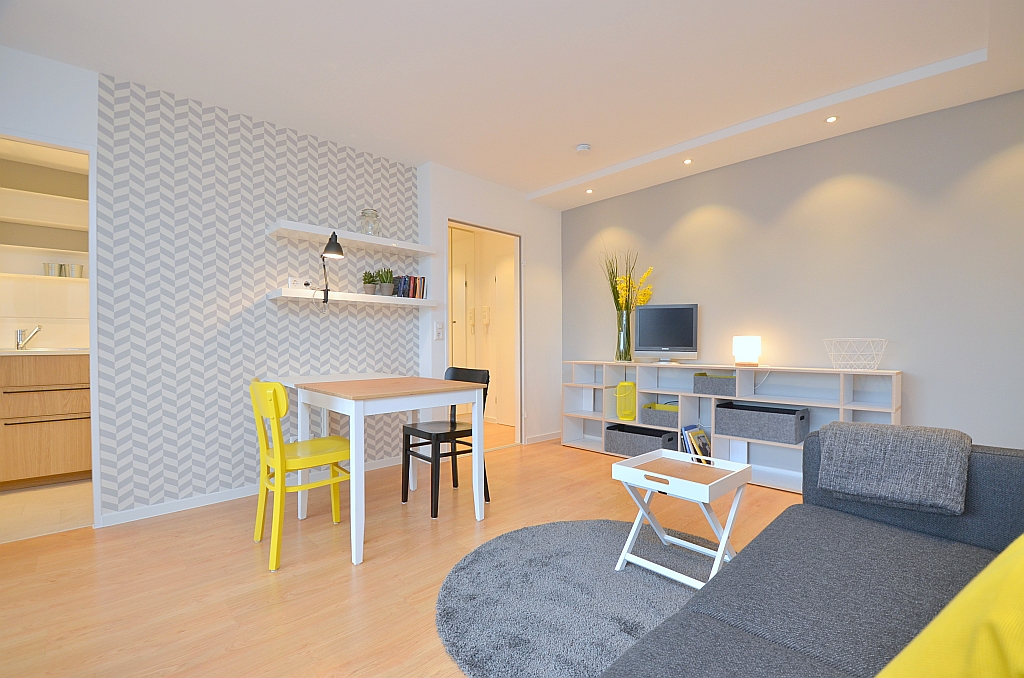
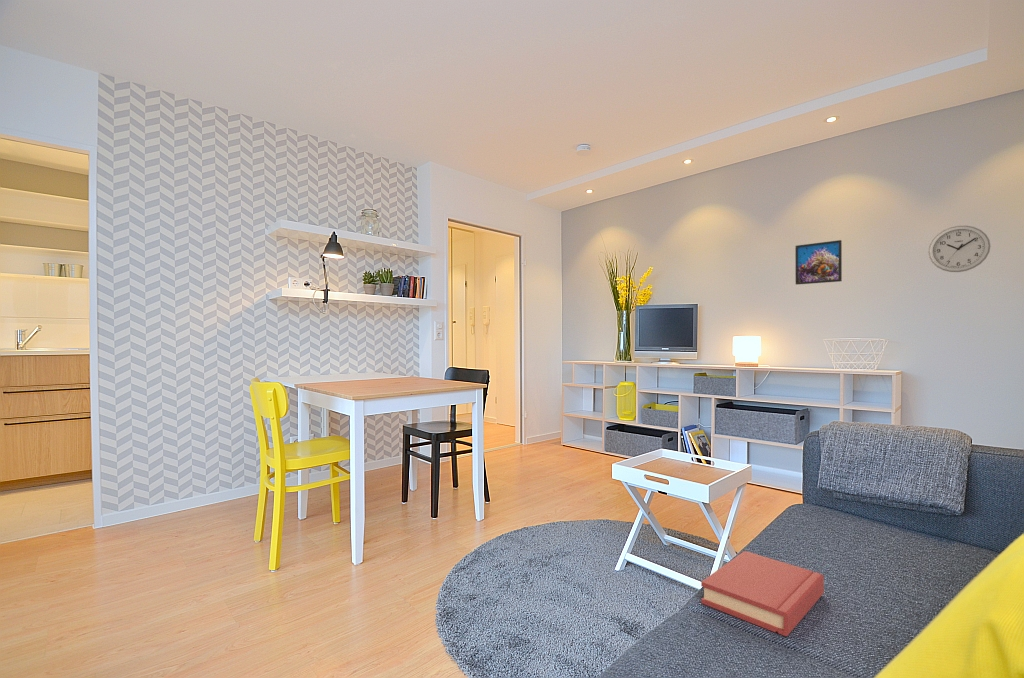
+ wall clock (958, 248)
+ hardback book (763, 588)
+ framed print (817, 263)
